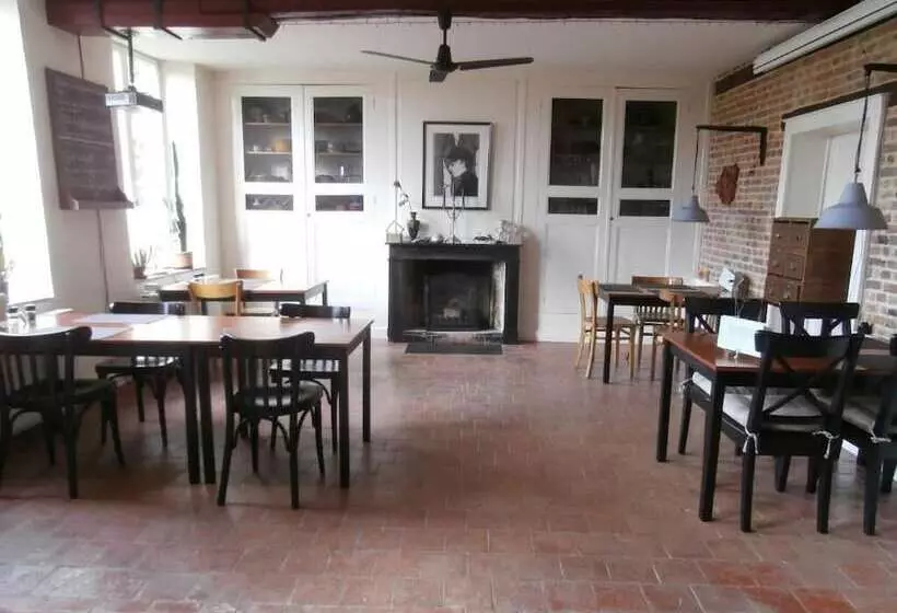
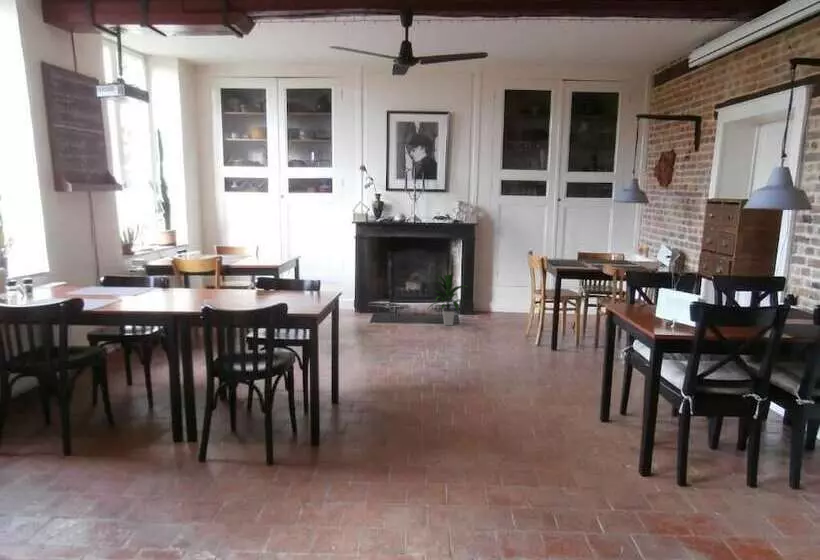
+ indoor plant (447, 298)
